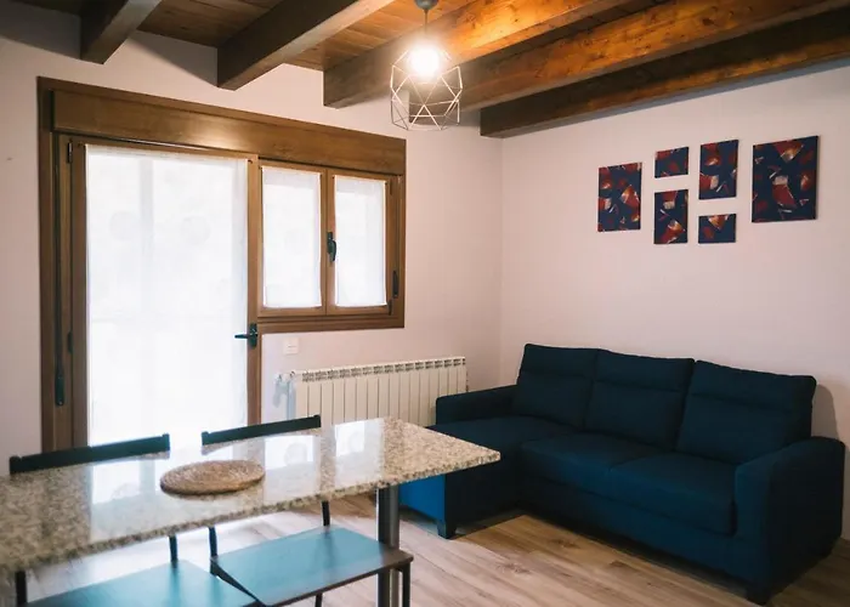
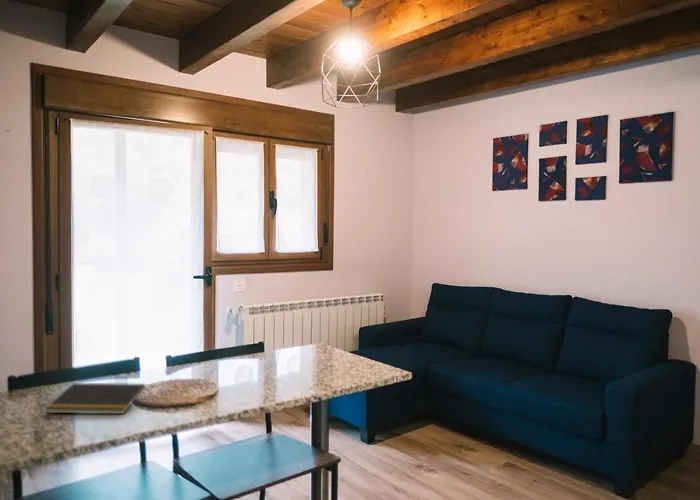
+ notepad (97, 397)
